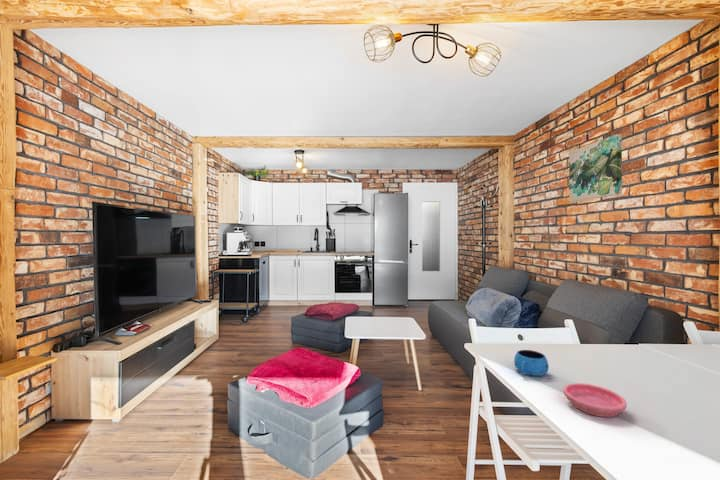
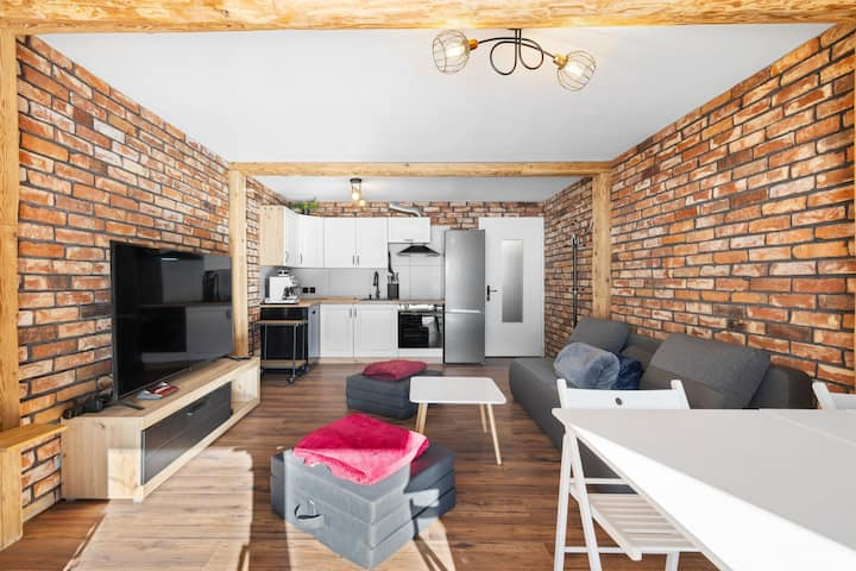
- saucer (593, 400)
- wall art (593, 171)
- mug (529, 363)
